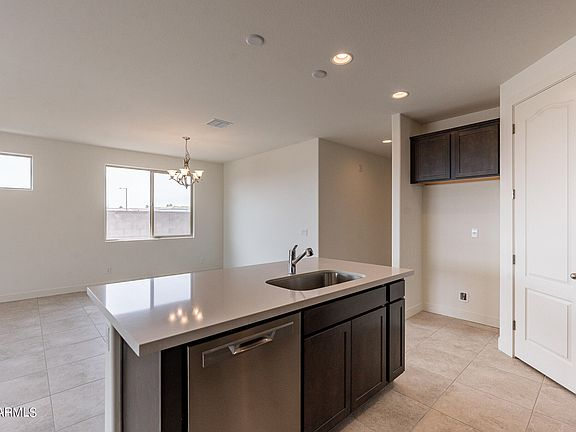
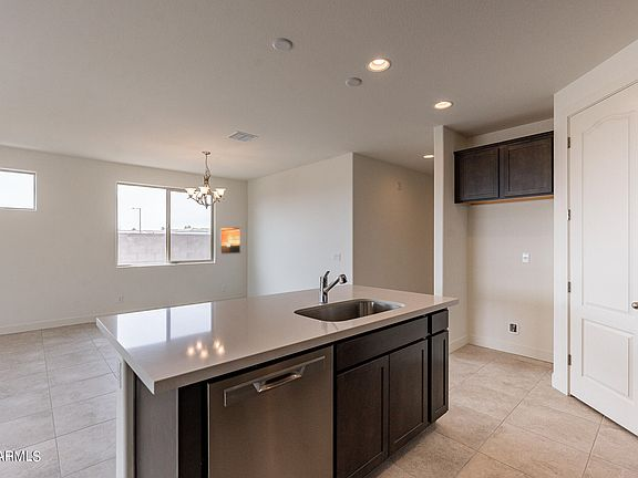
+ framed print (230, 240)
